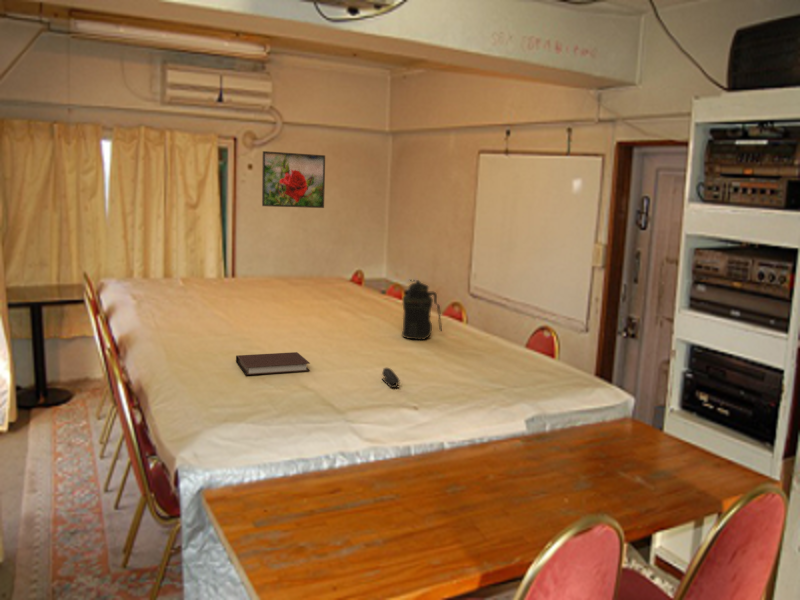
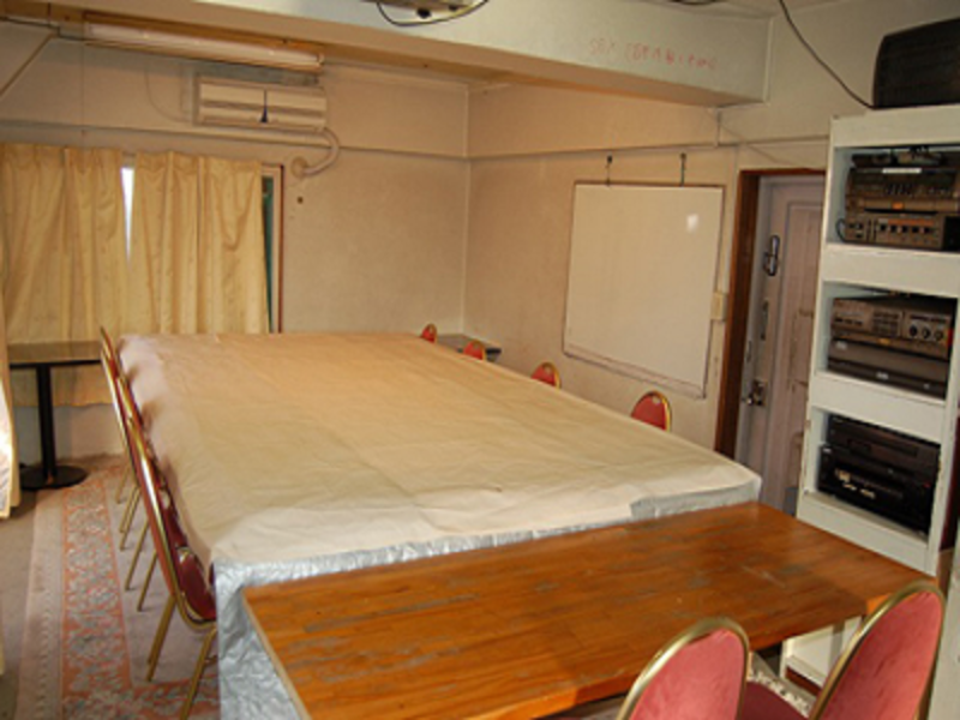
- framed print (294, 180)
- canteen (422, 308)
- stapler (390, 377)
- notebook (272, 362)
